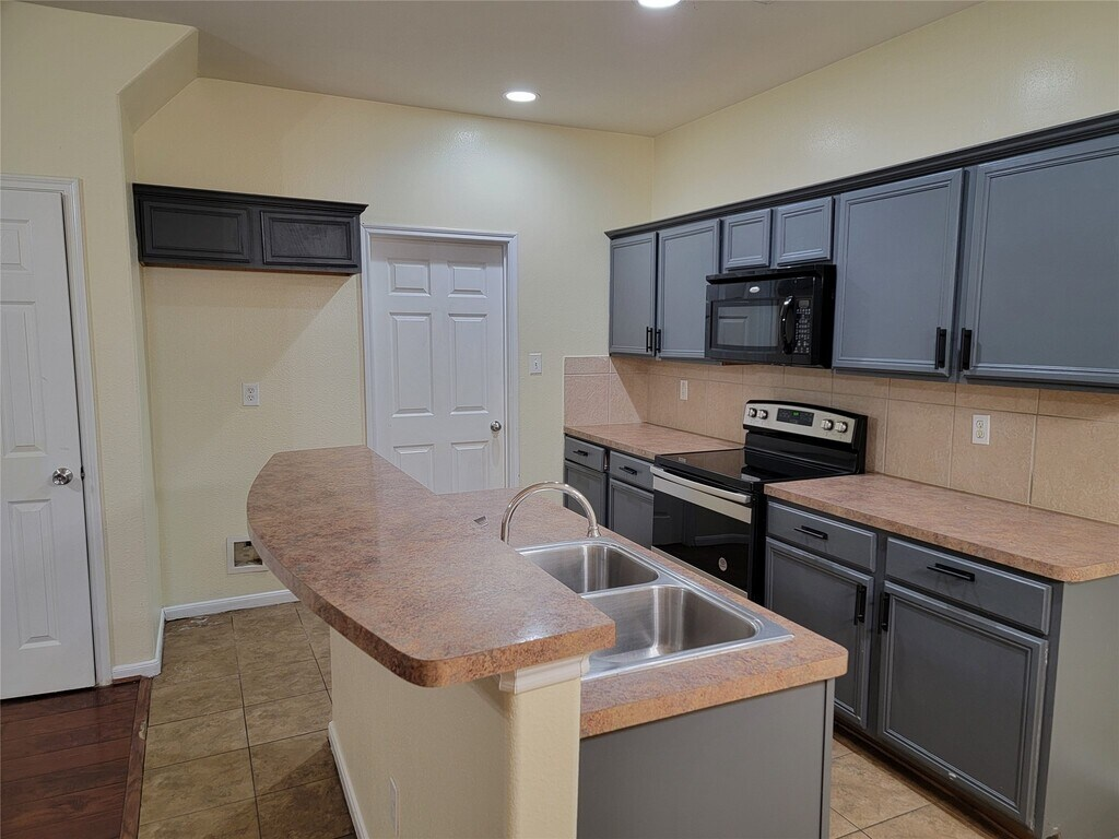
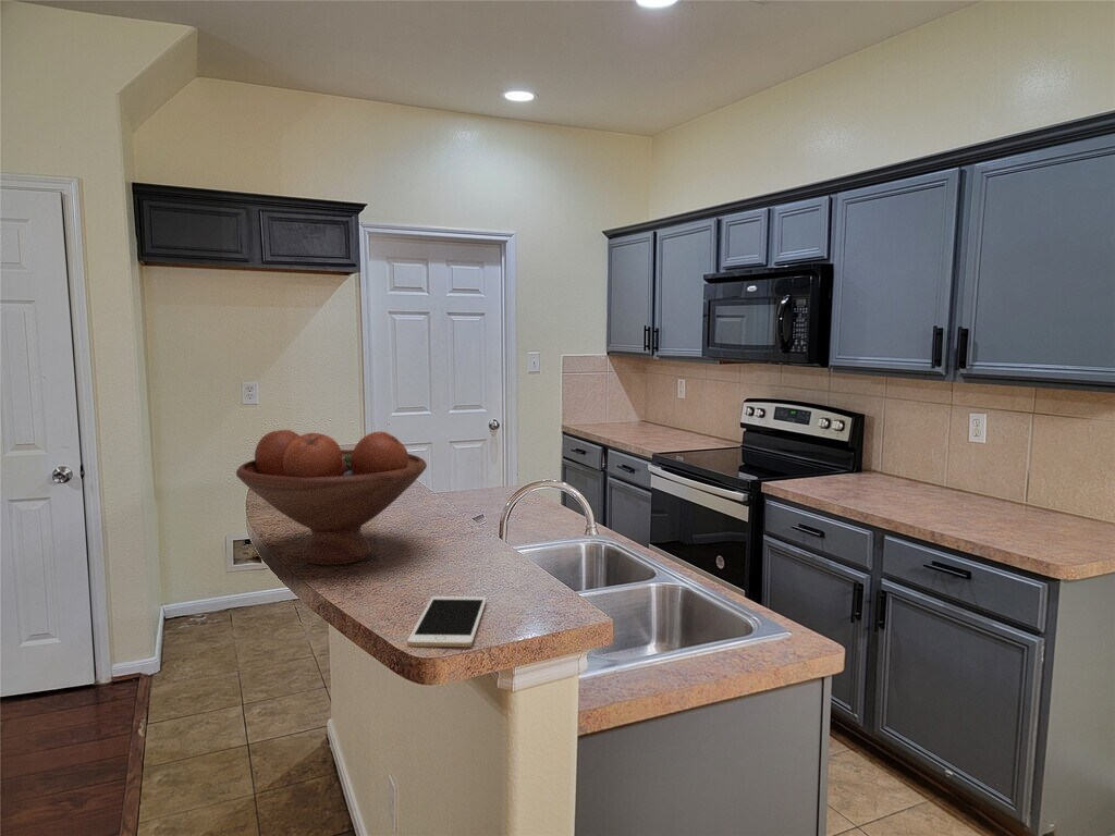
+ fruit bowl (335, 492)
+ cell phone (450, 619)
